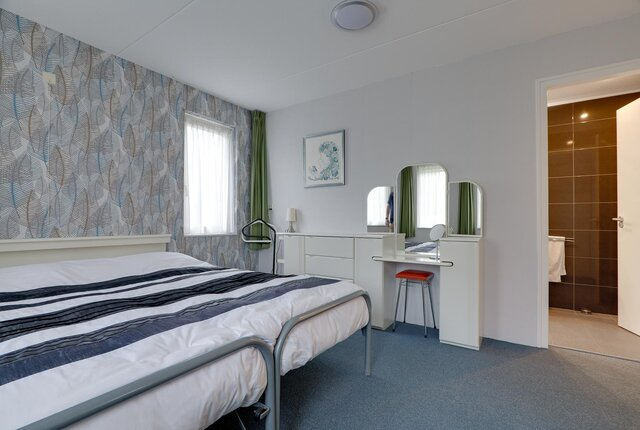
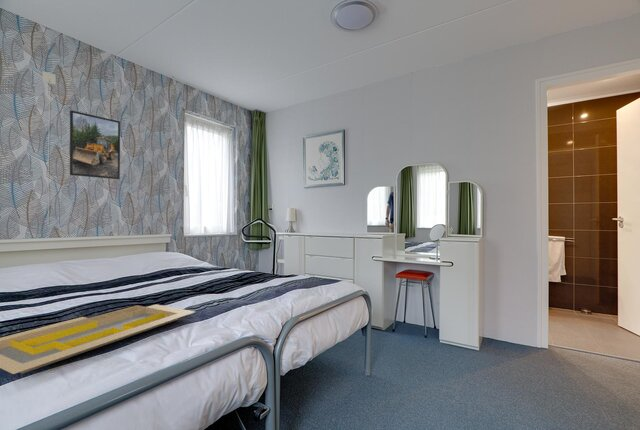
+ serving tray (96, 330)
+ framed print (96, 146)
